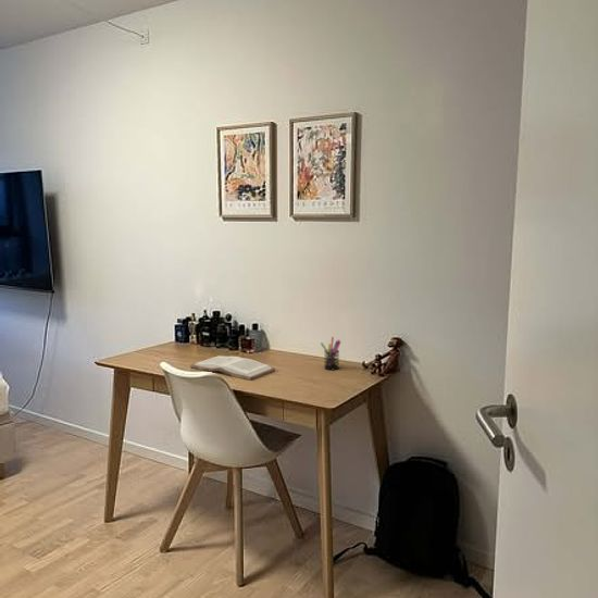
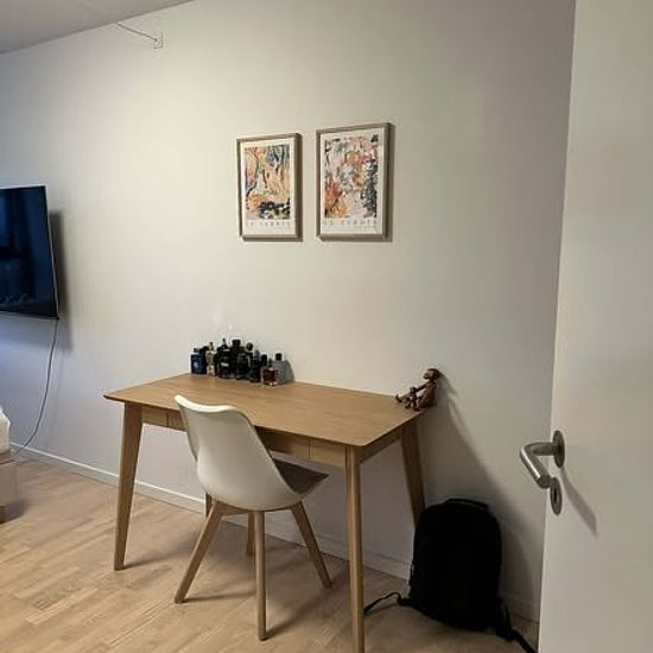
- pen holder (329, 352)
- book (232, 365)
